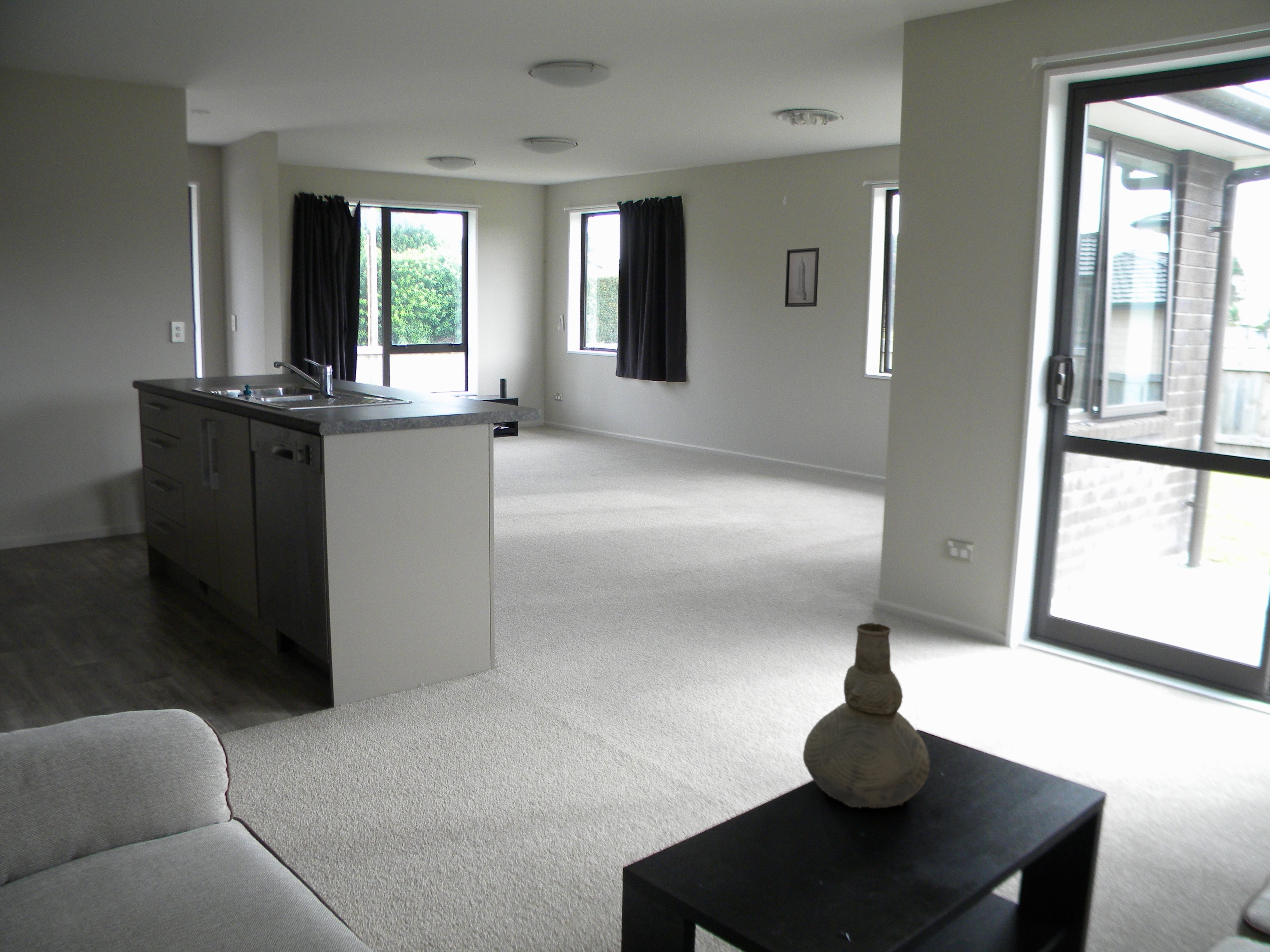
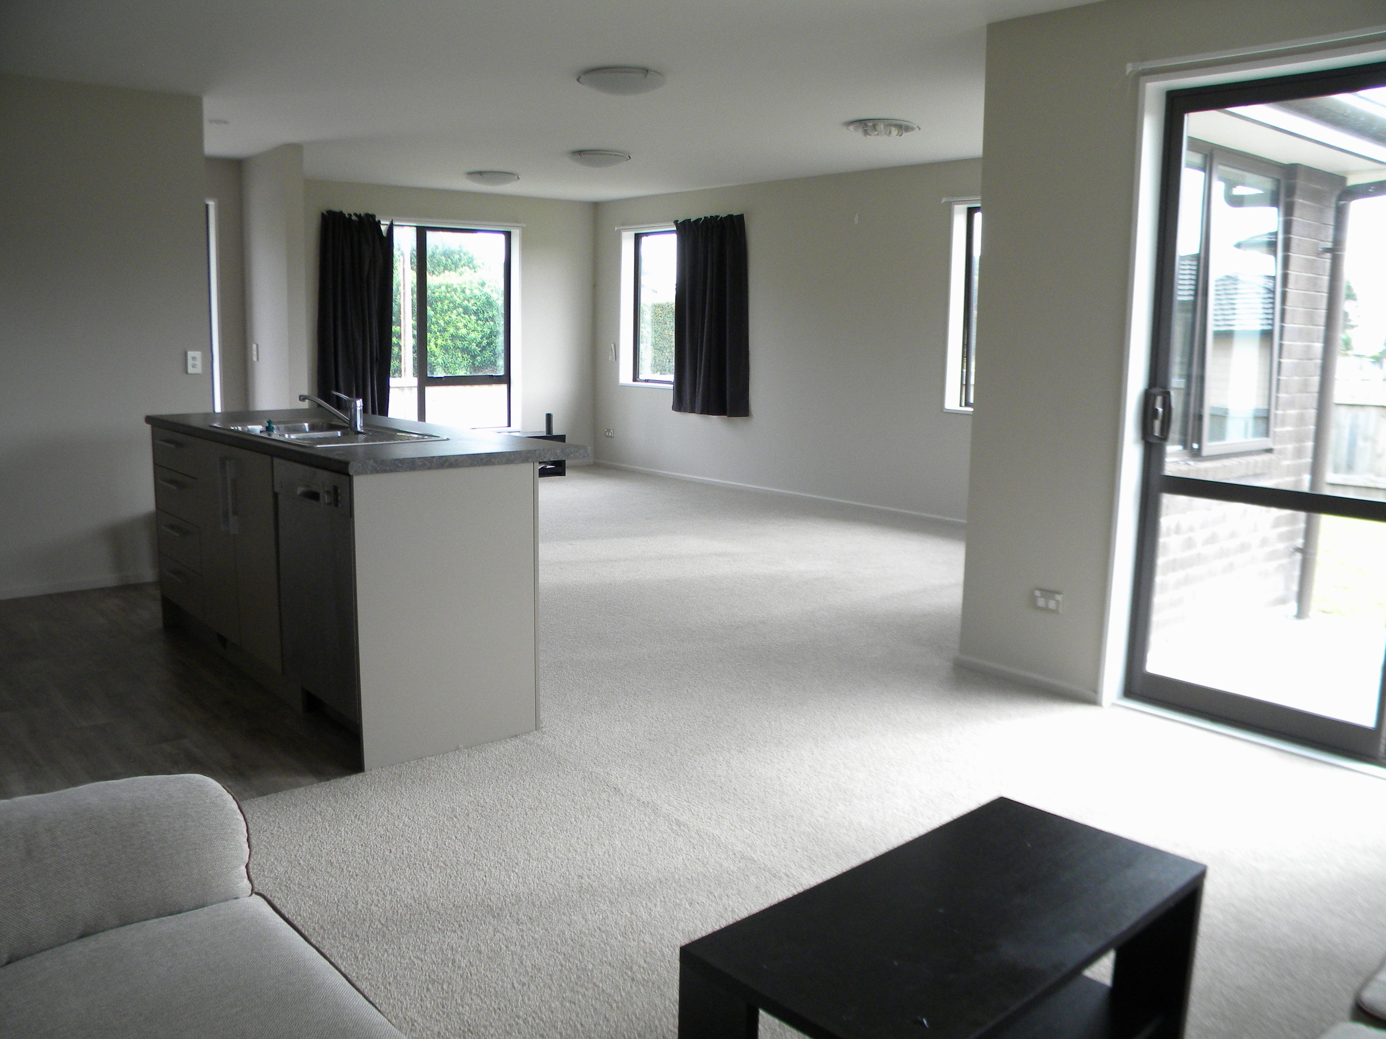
- vase (868, 709)
- wall art (801, 278)
